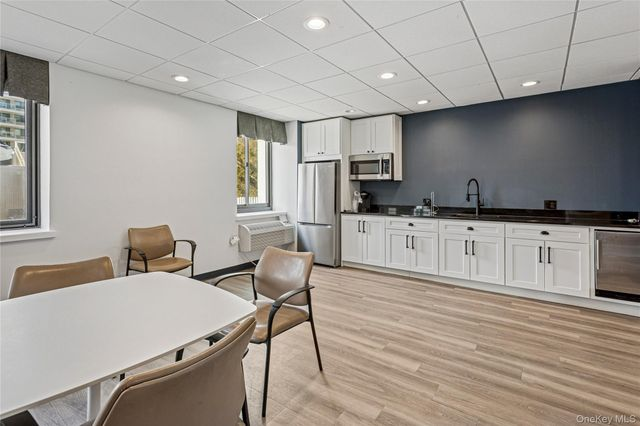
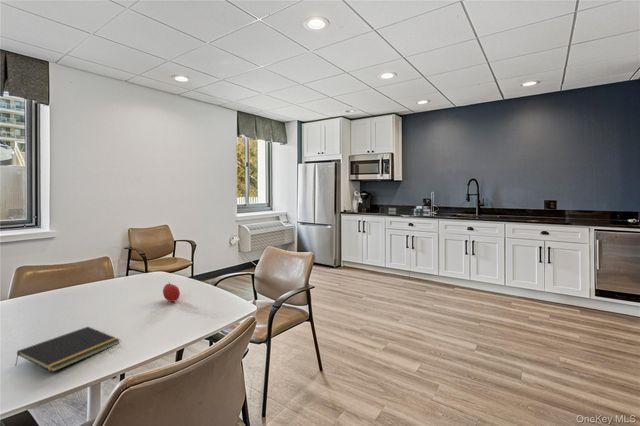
+ fruit (171, 291)
+ notepad (72, 346)
